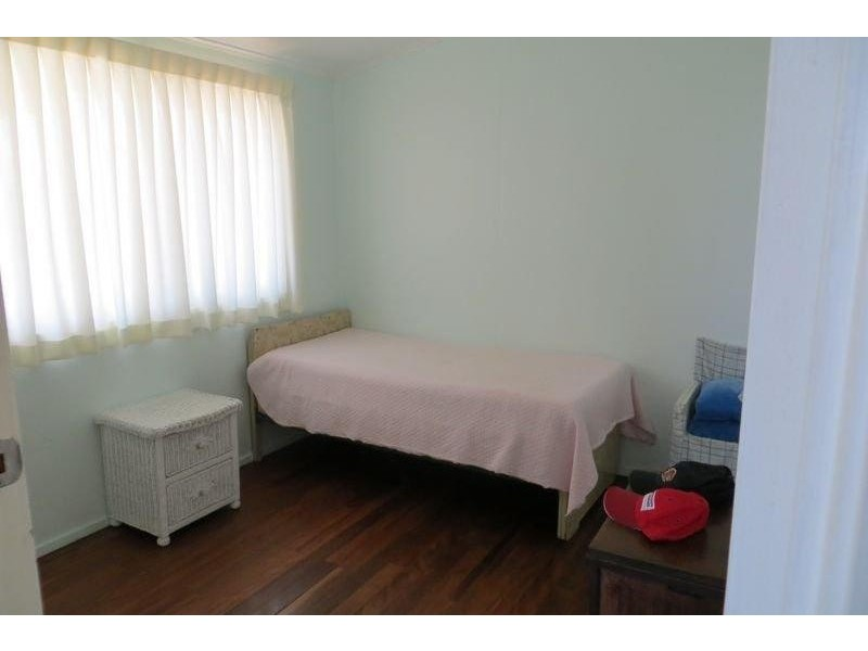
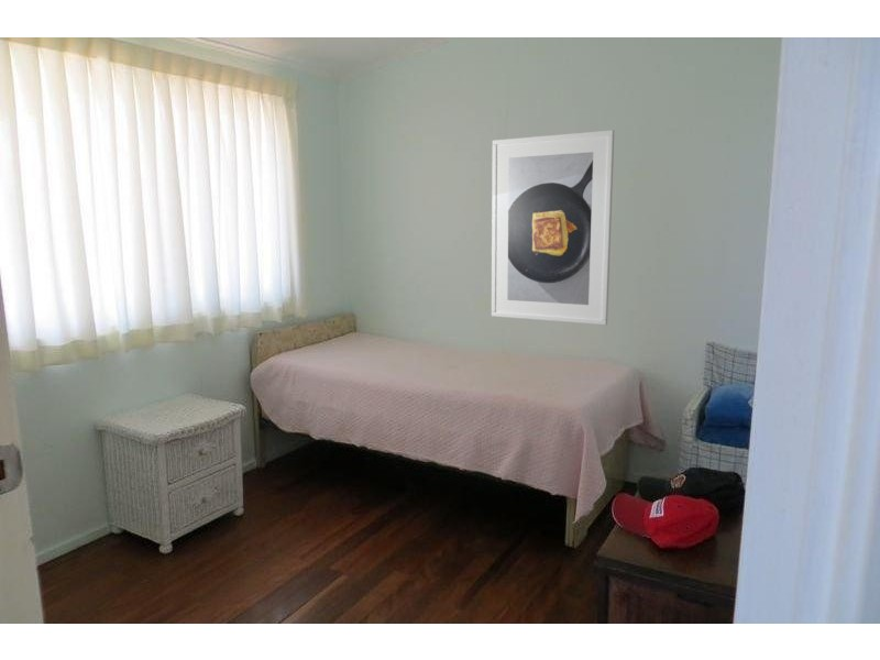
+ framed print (548, 230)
